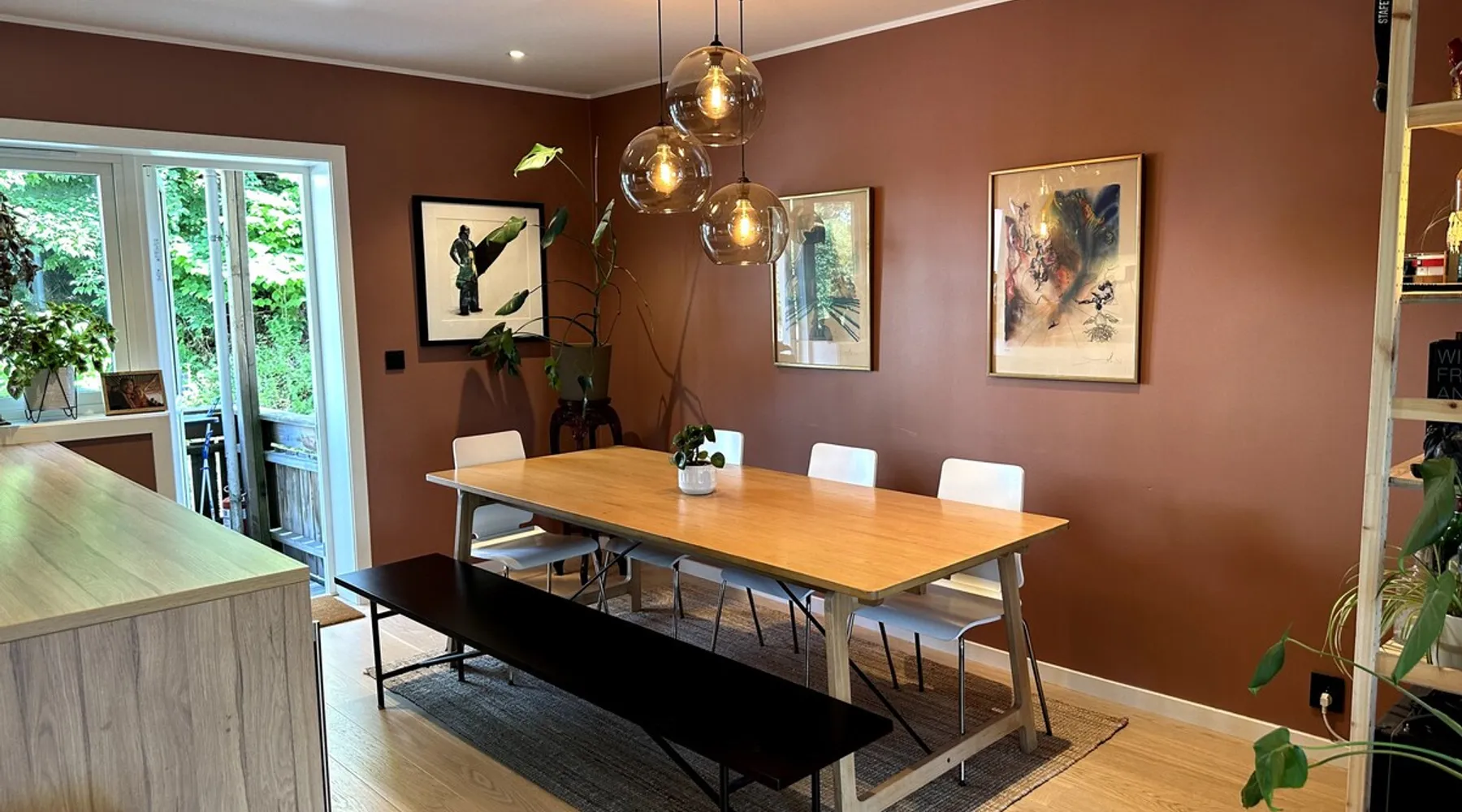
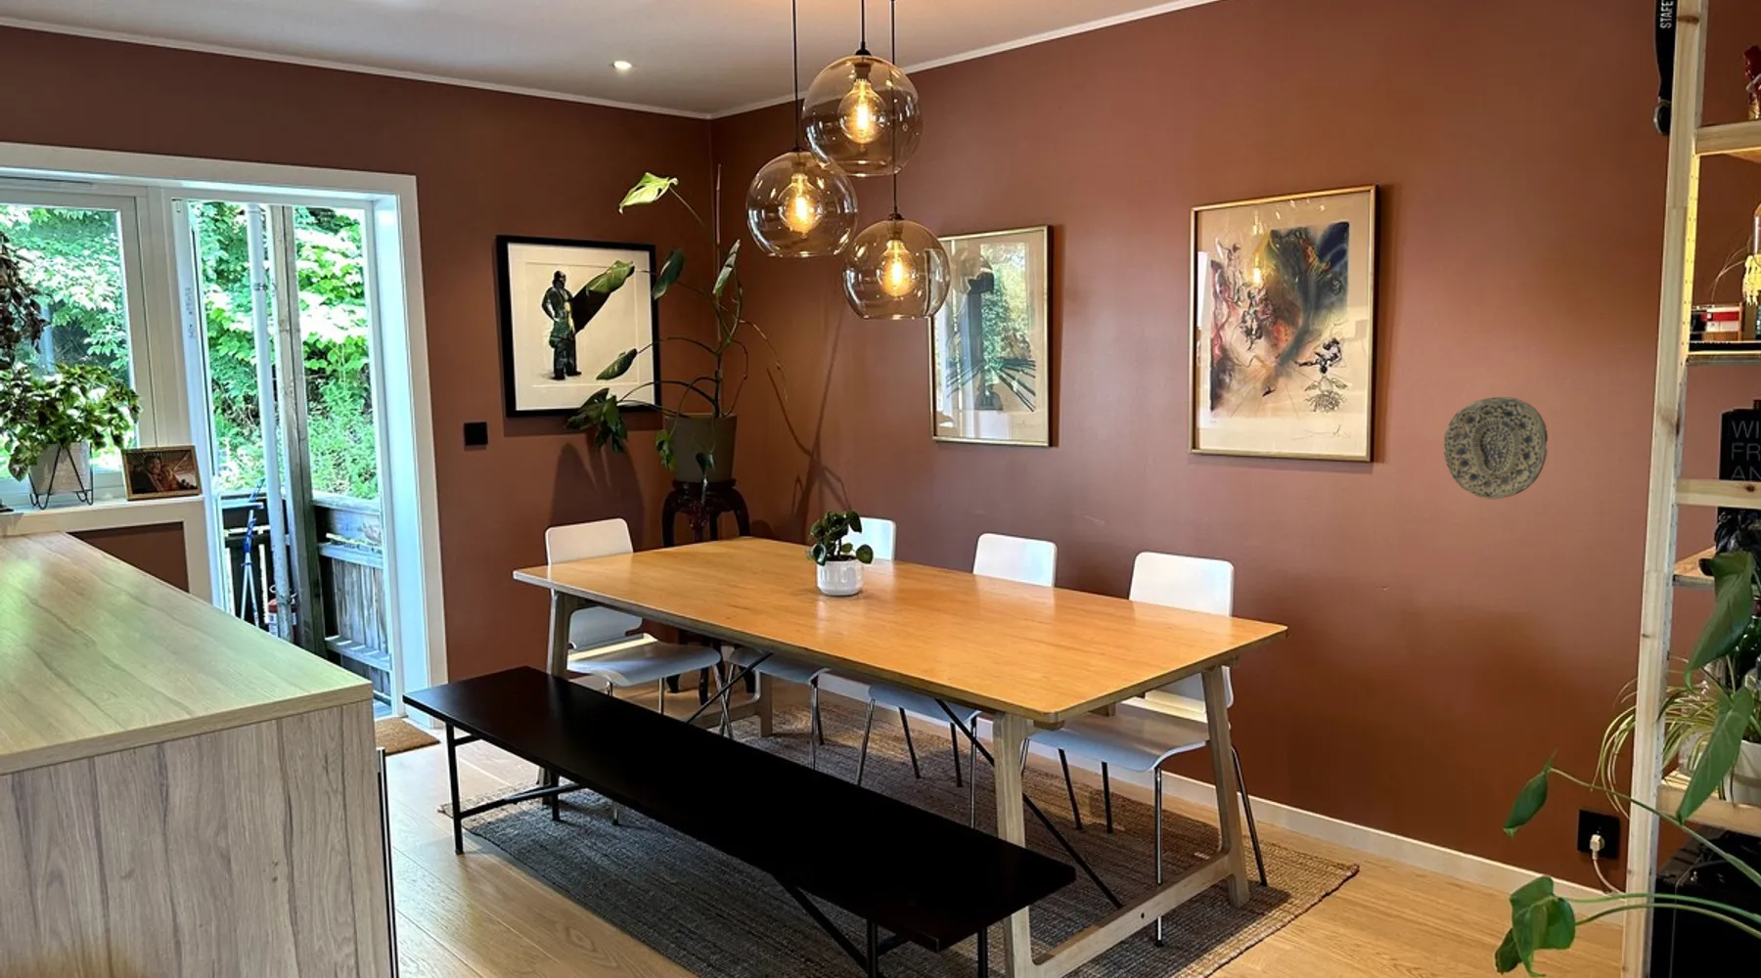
+ decorative plate (1492, 448)
